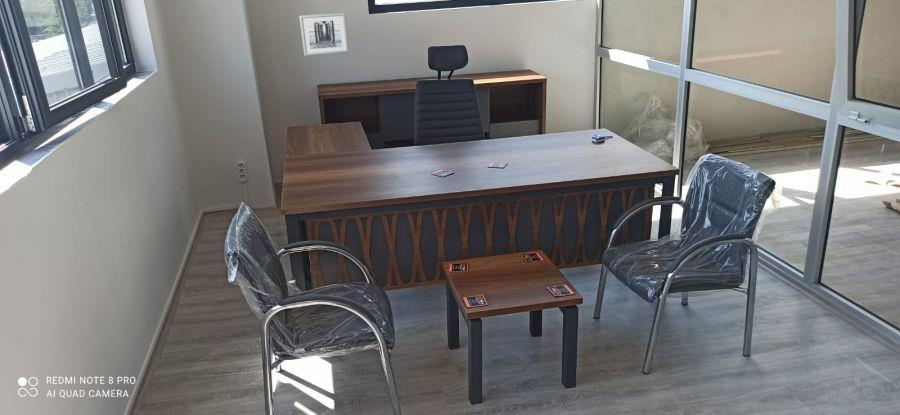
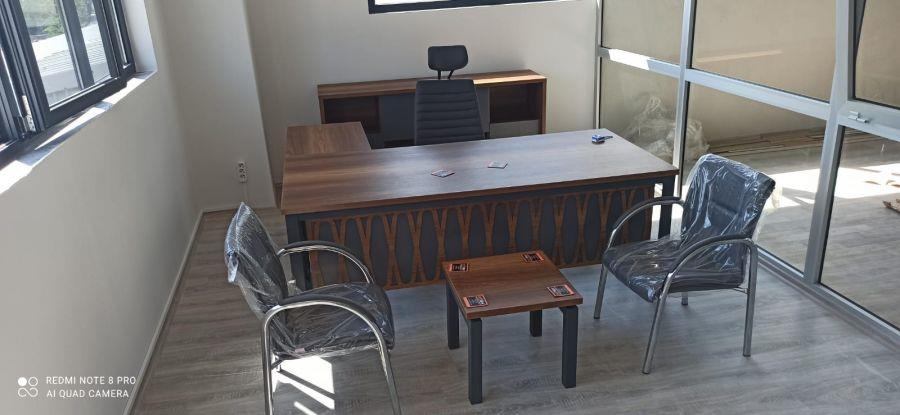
- wall art (324, 34)
